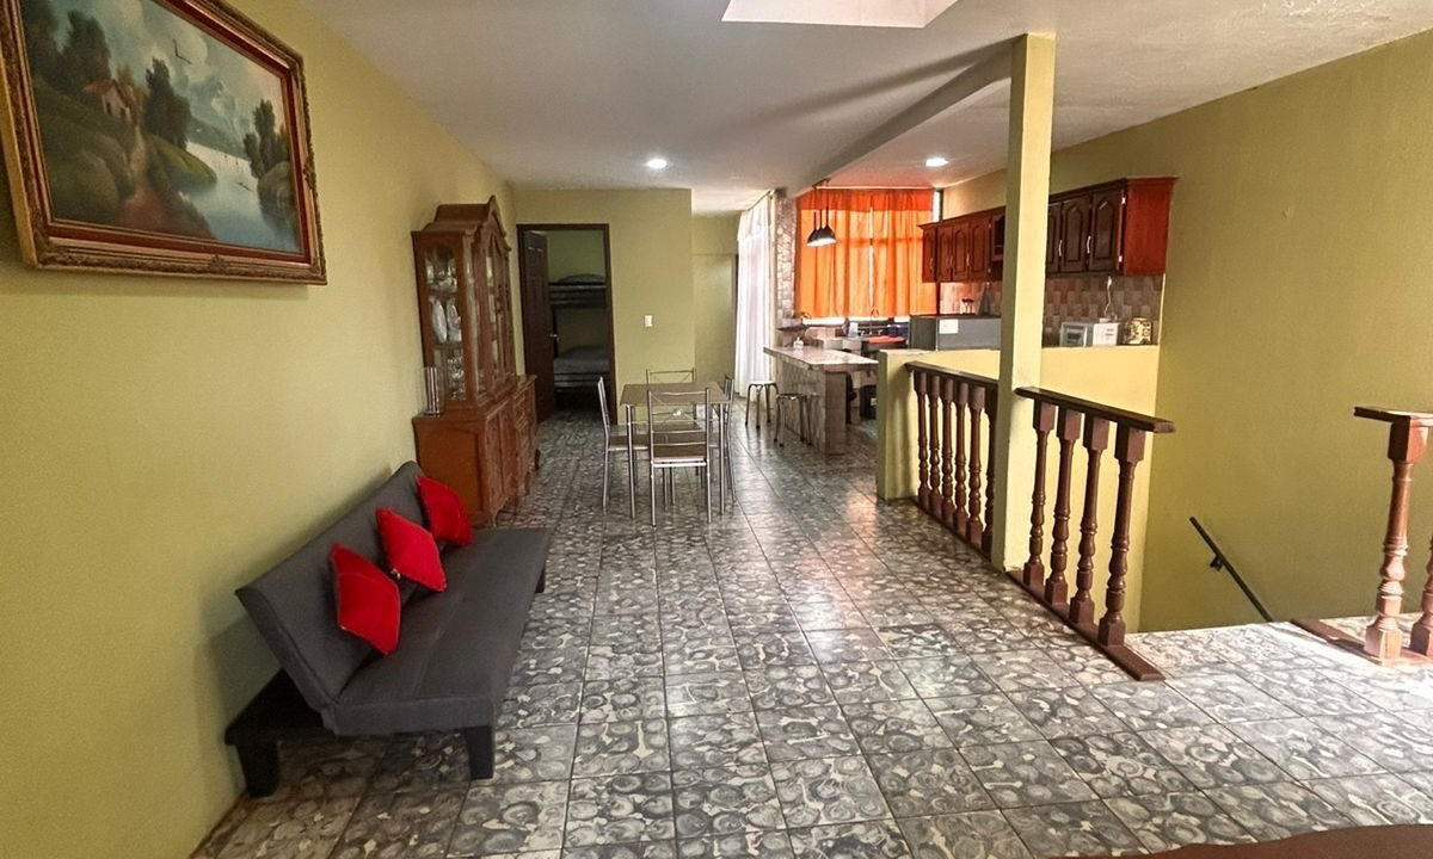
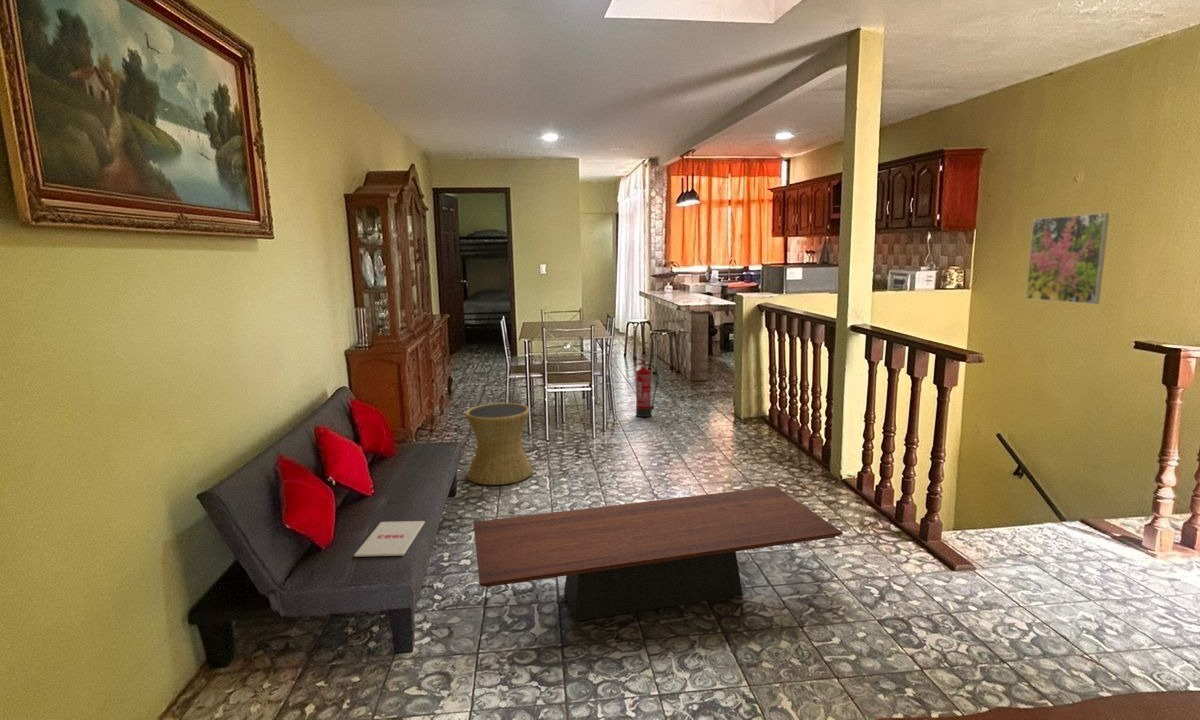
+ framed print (1064, 259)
+ coffee table (652, 560)
+ fire extinguisher (646, 386)
+ side table (499, 442)
+ magazine (391, 537)
